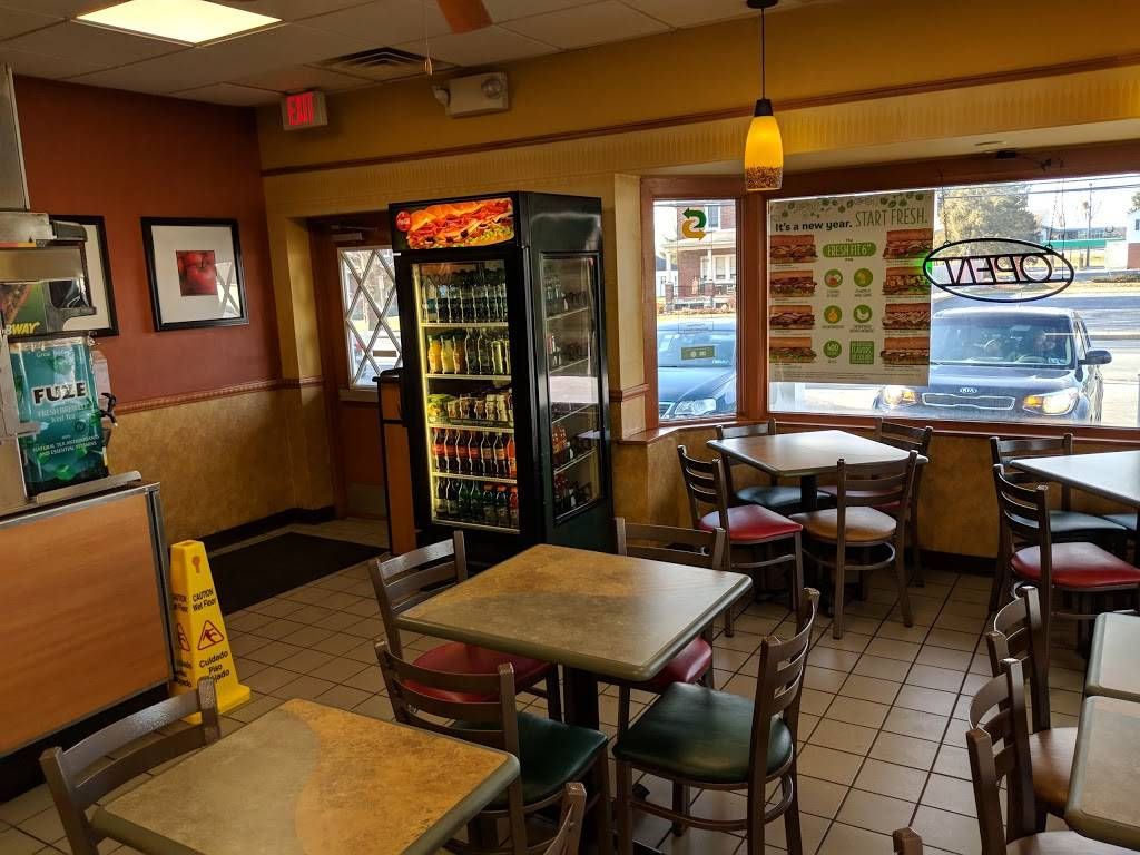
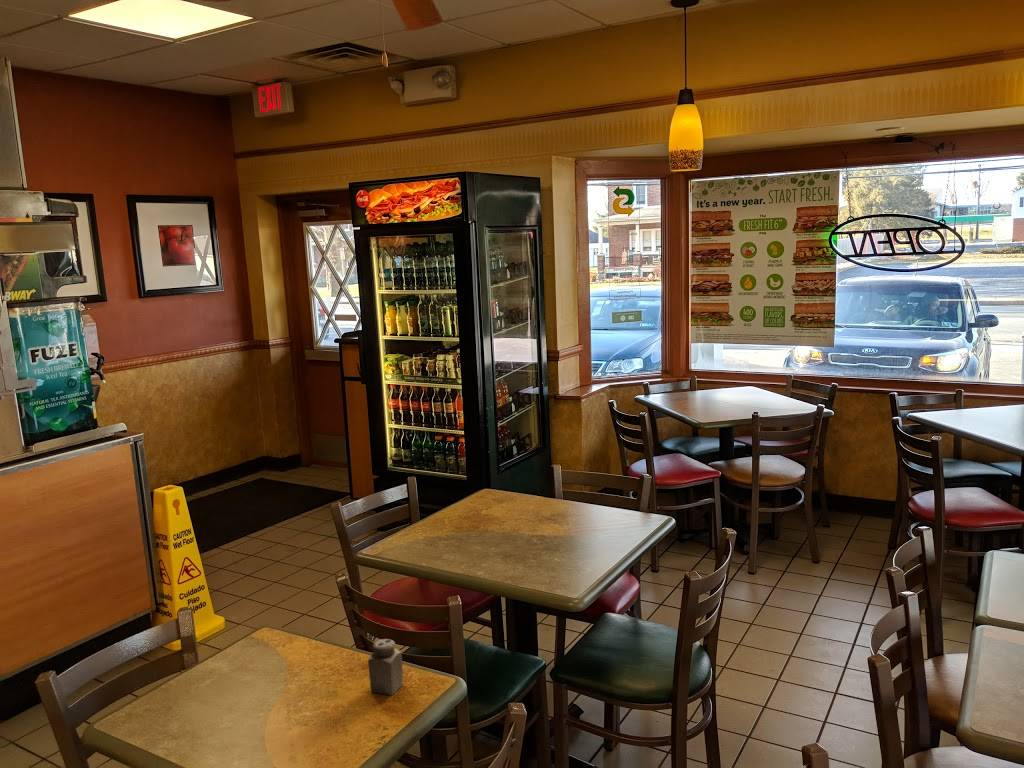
+ salt shaker (385, 665)
